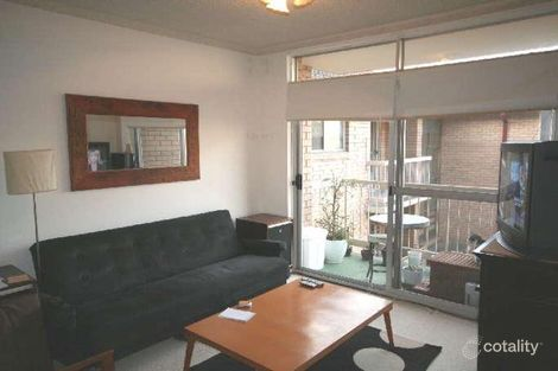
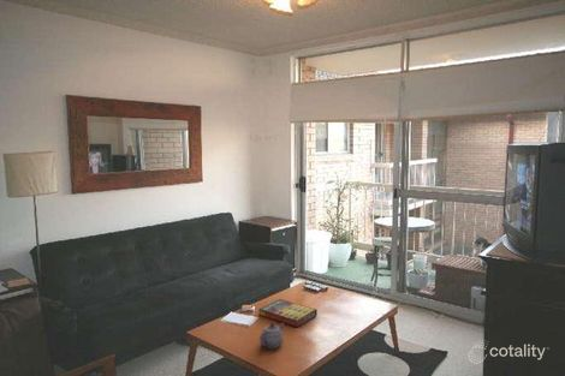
+ teapot (272, 334)
+ game compilation box (287, 311)
